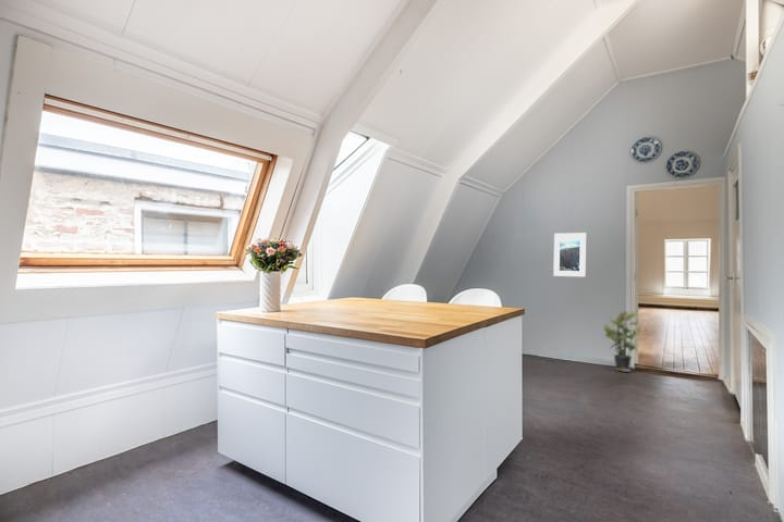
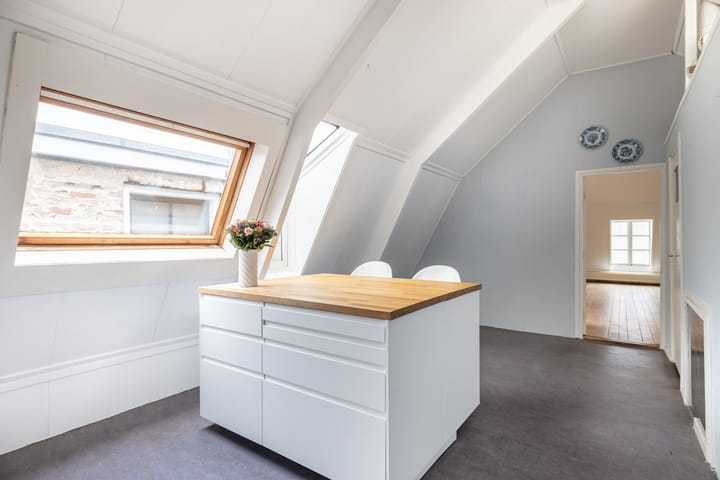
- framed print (569, 254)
- potted plant (621, 339)
